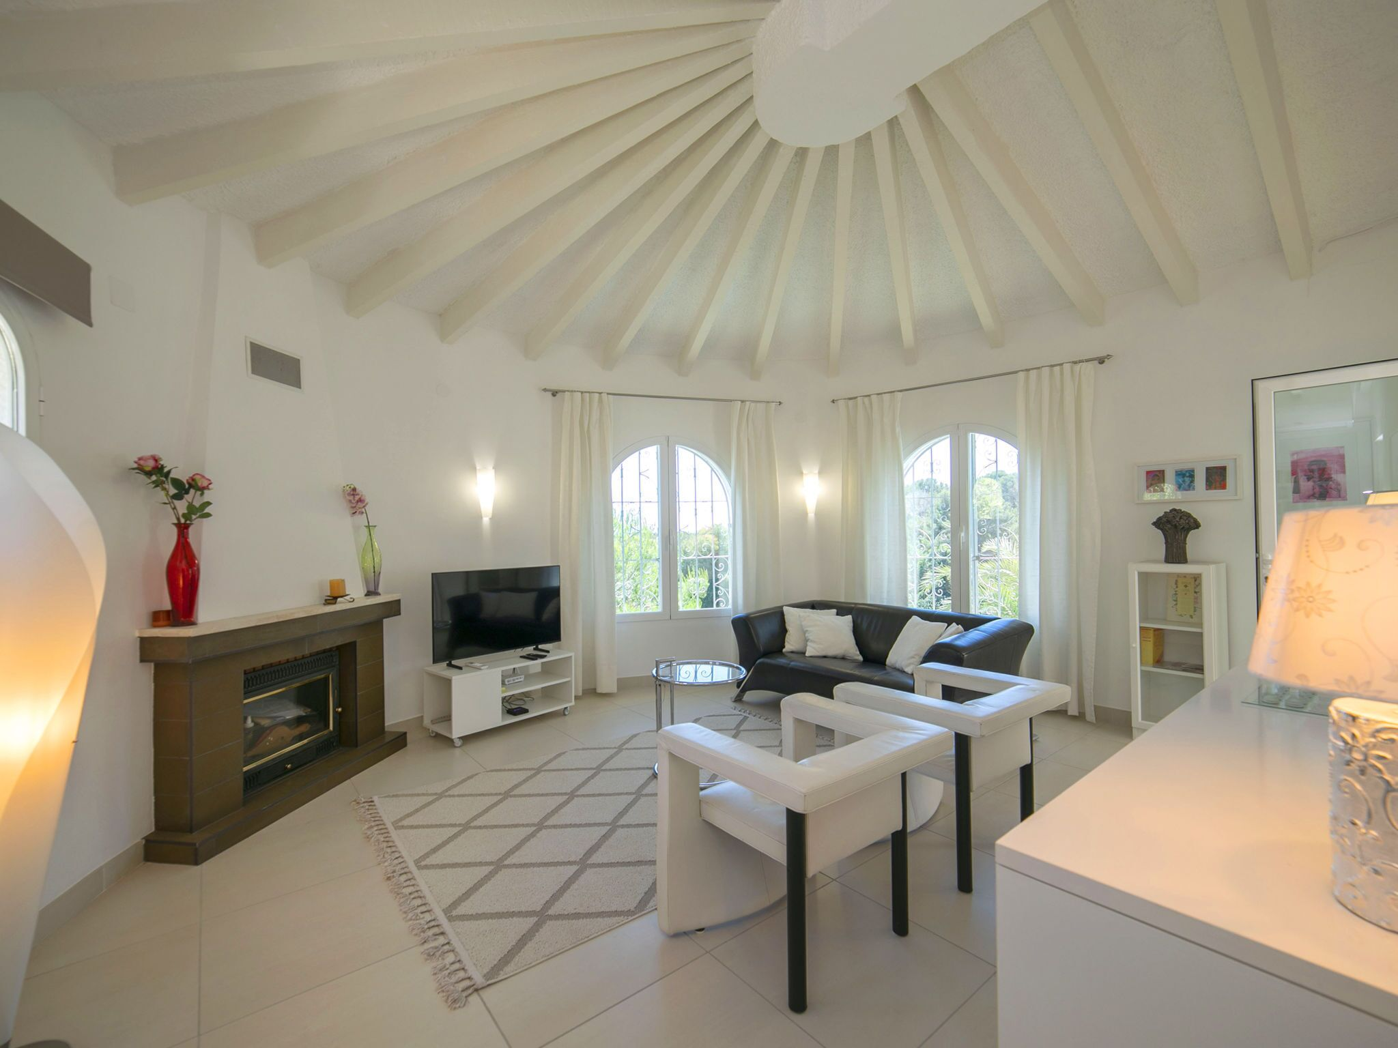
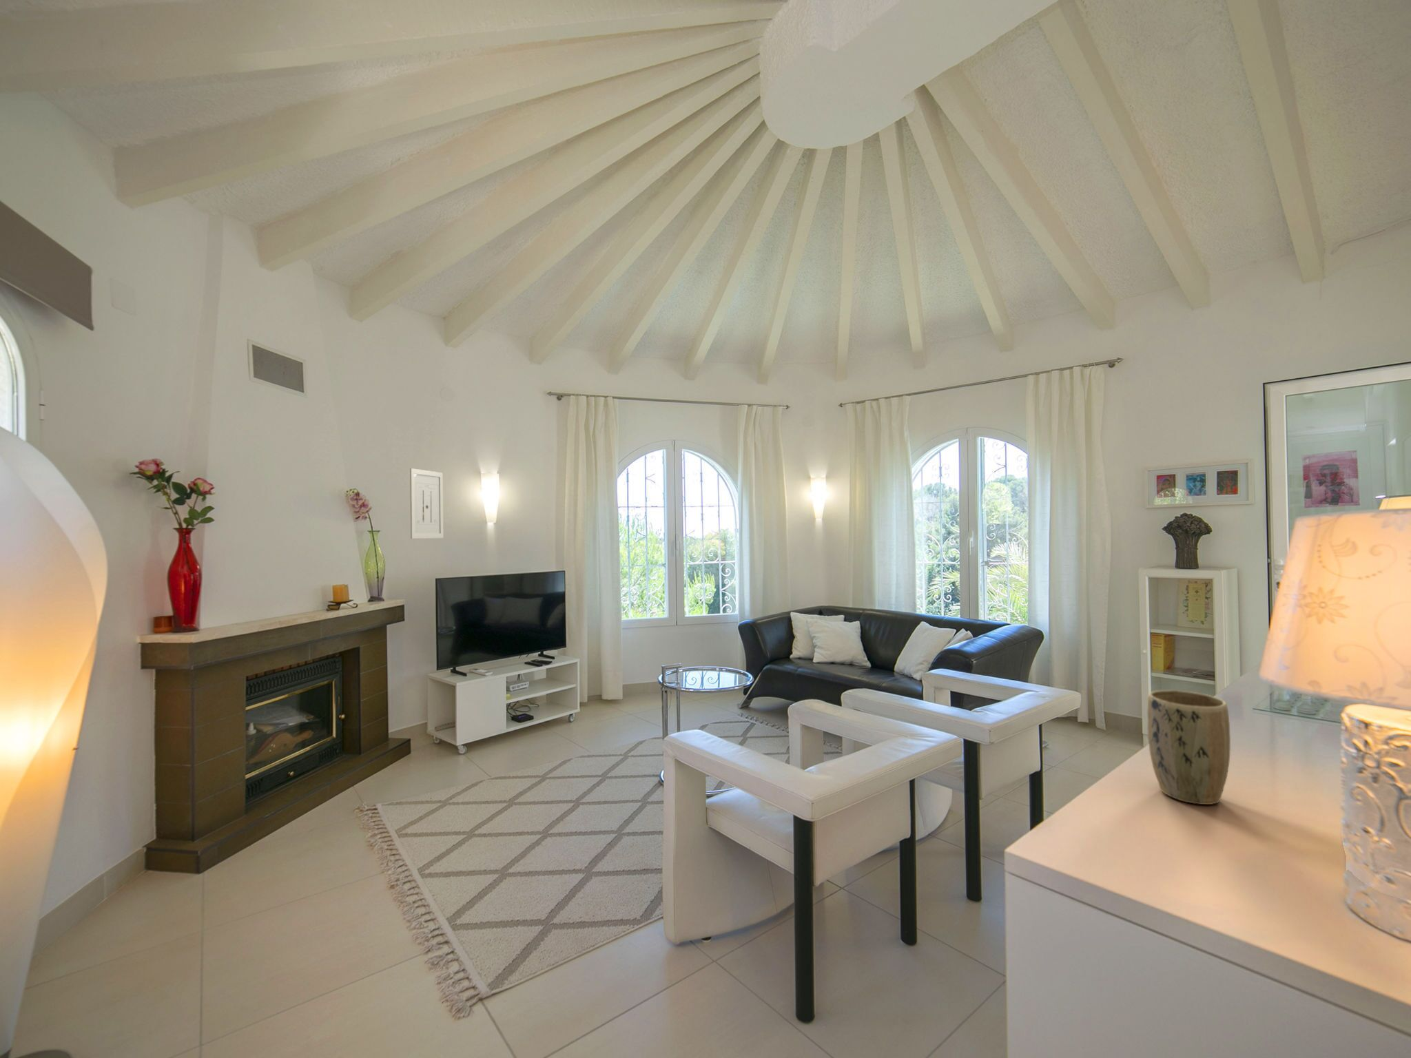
+ plant pot (1188, 746)
+ wall art (427, 505)
